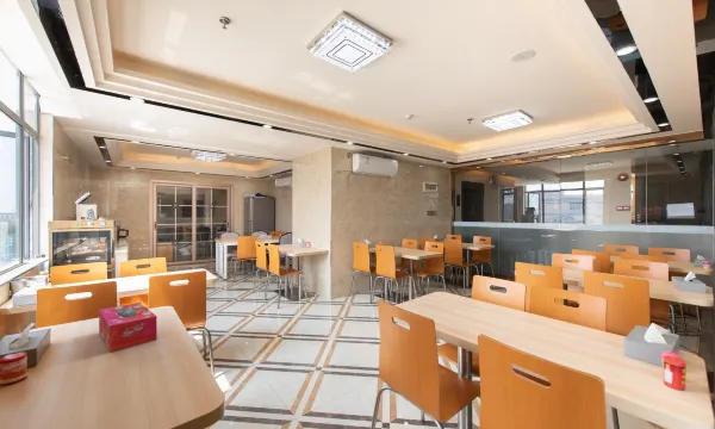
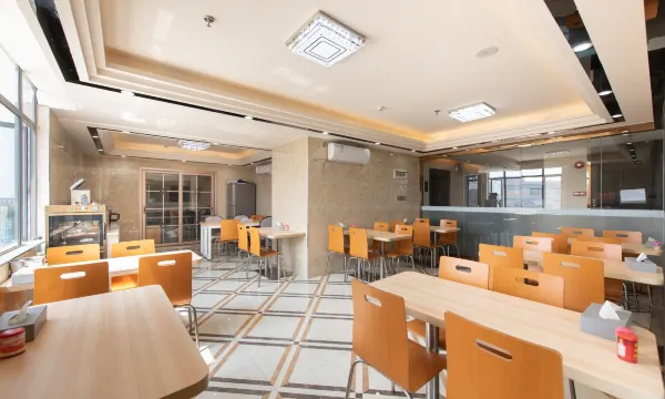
- tissue box (126, 324)
